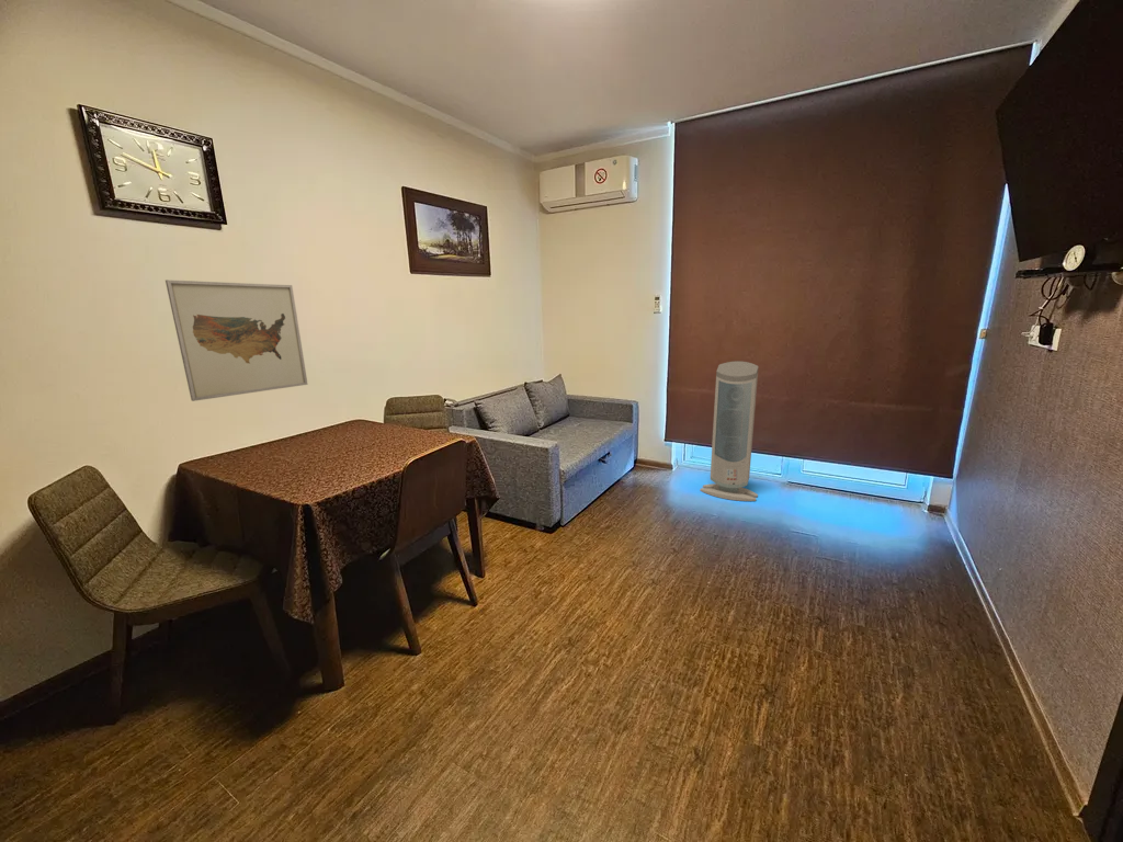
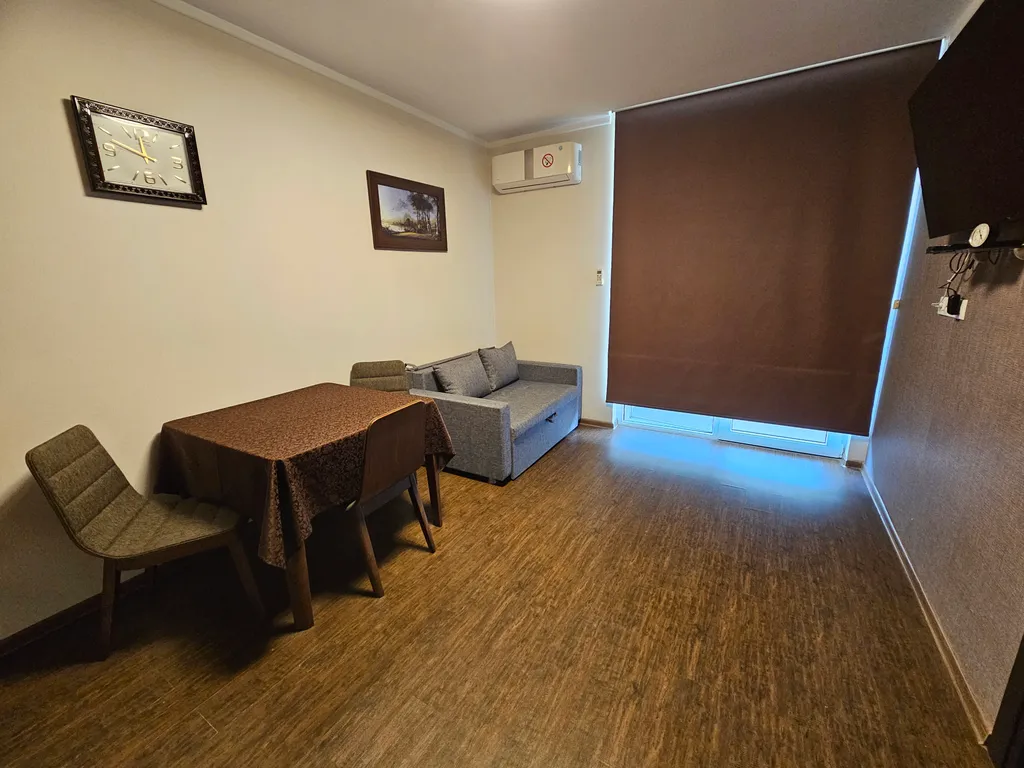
- air purifier (733, 430)
- wall art (245, 339)
